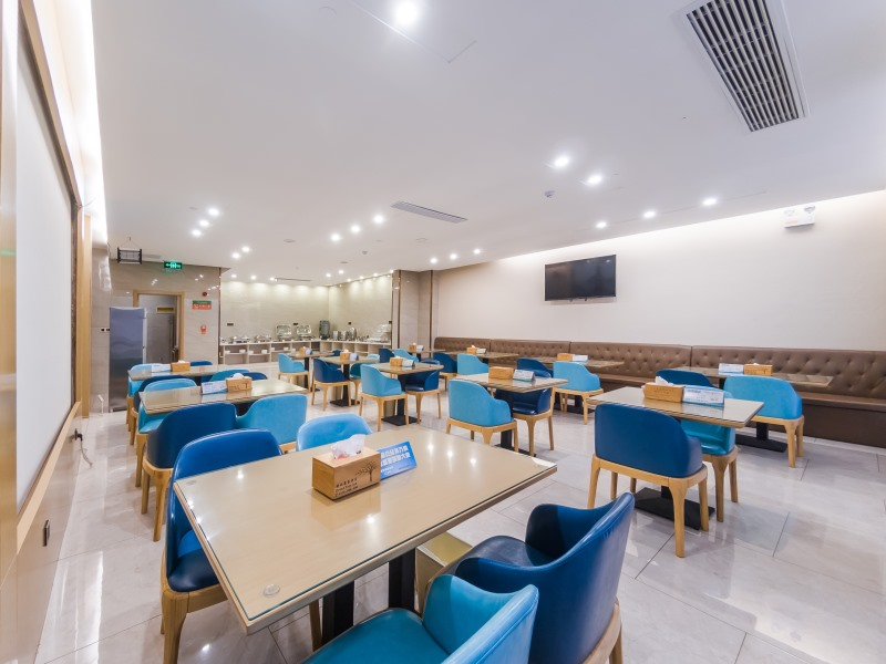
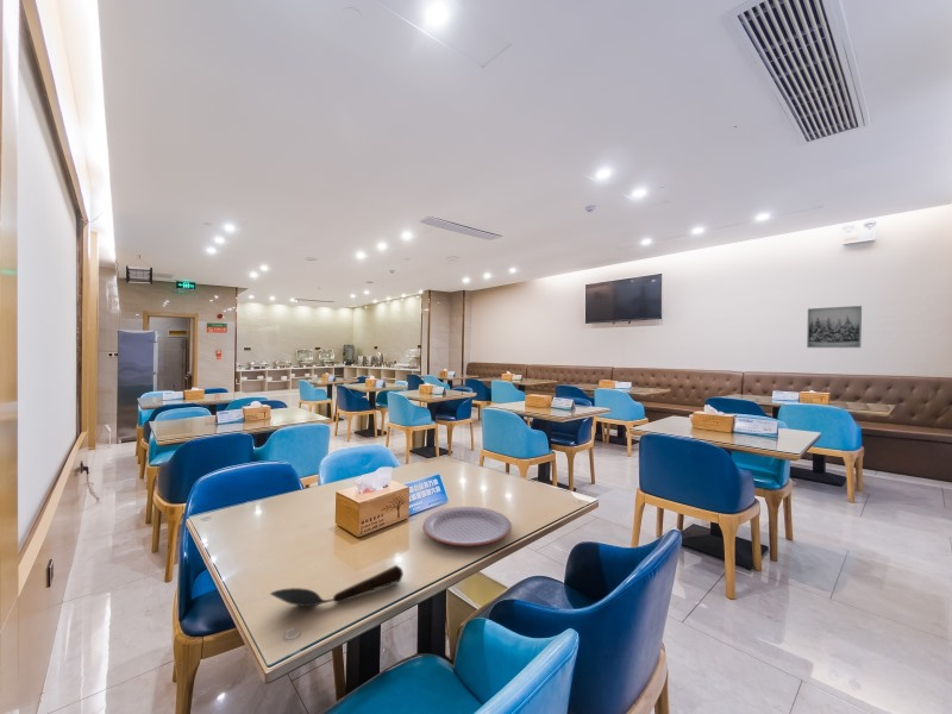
+ plate (466, 526)
+ spoon (344, 589)
+ wall art (833, 327)
